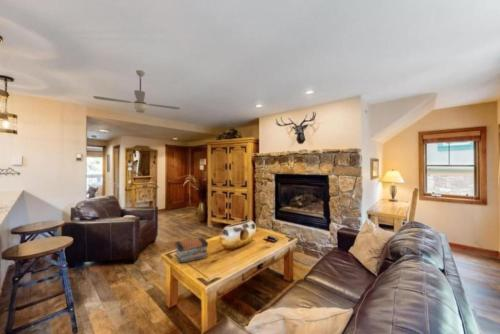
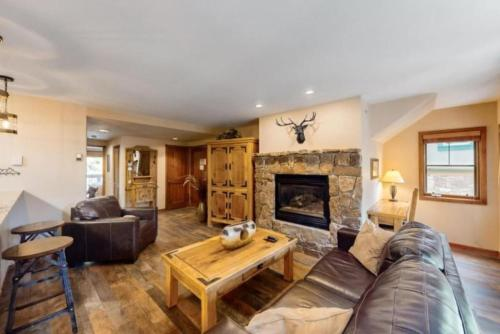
- ceiling fan (140, 90)
- book stack (191, 249)
